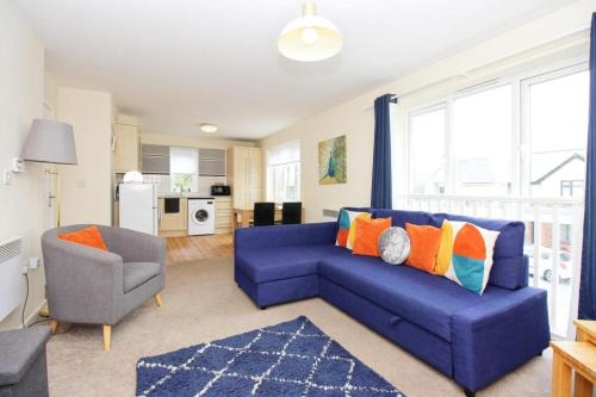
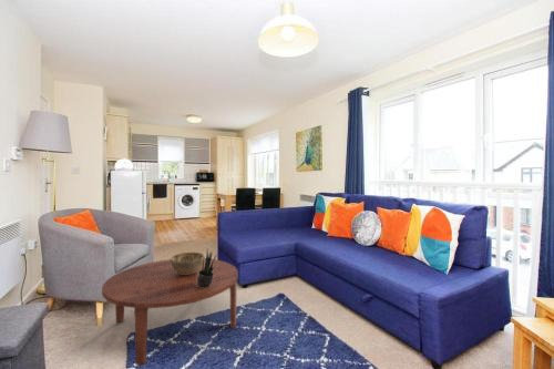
+ potted plant (207, 266)
+ decorative bowl (187, 264)
+ coffee table (175, 299)
